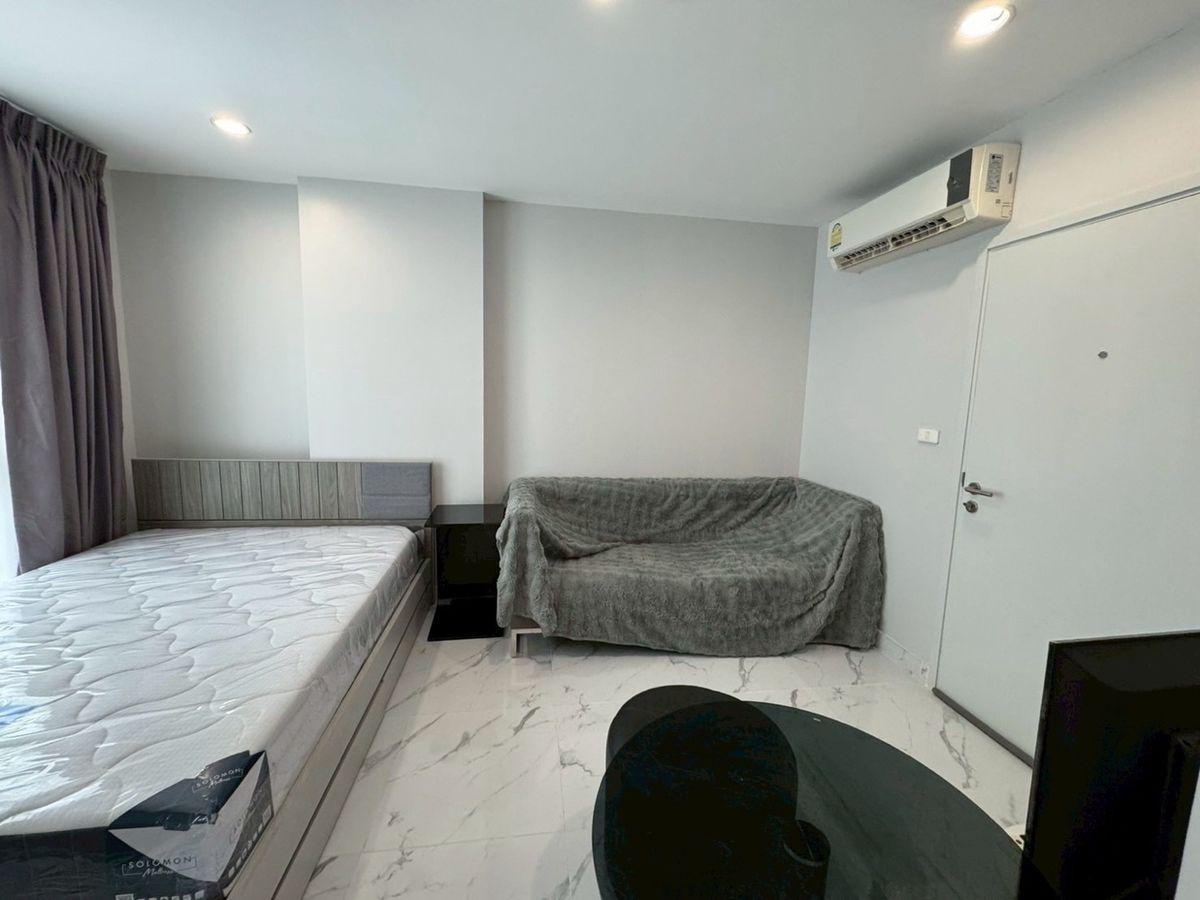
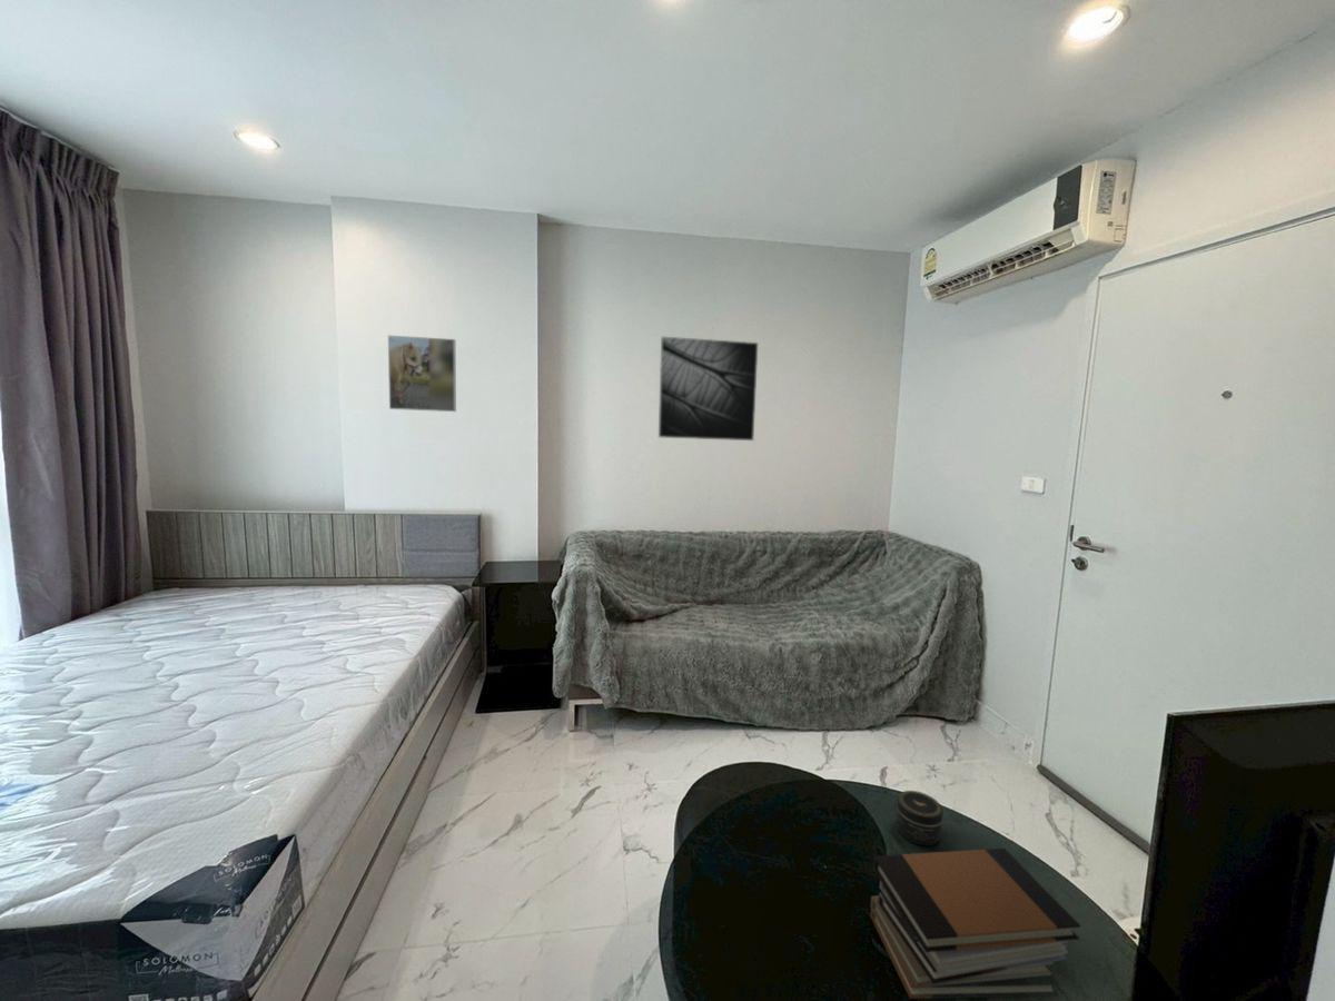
+ jar (918, 817)
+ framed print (708, 389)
+ book stack (965, 921)
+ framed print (422, 374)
